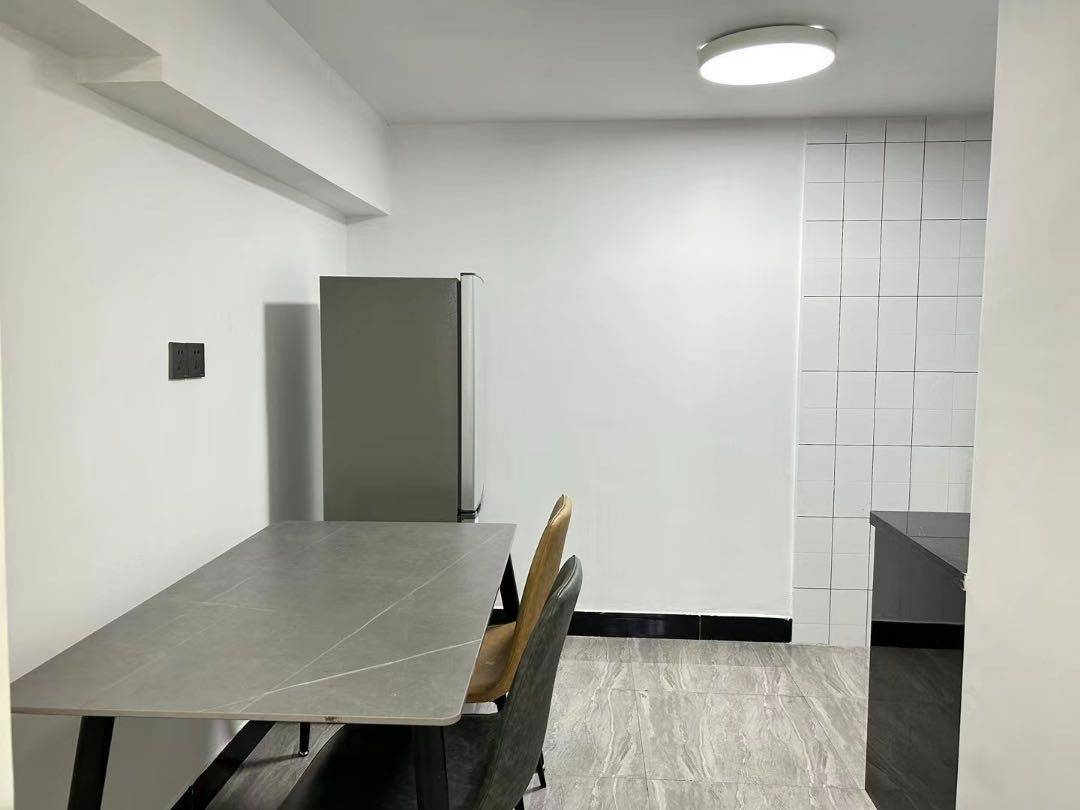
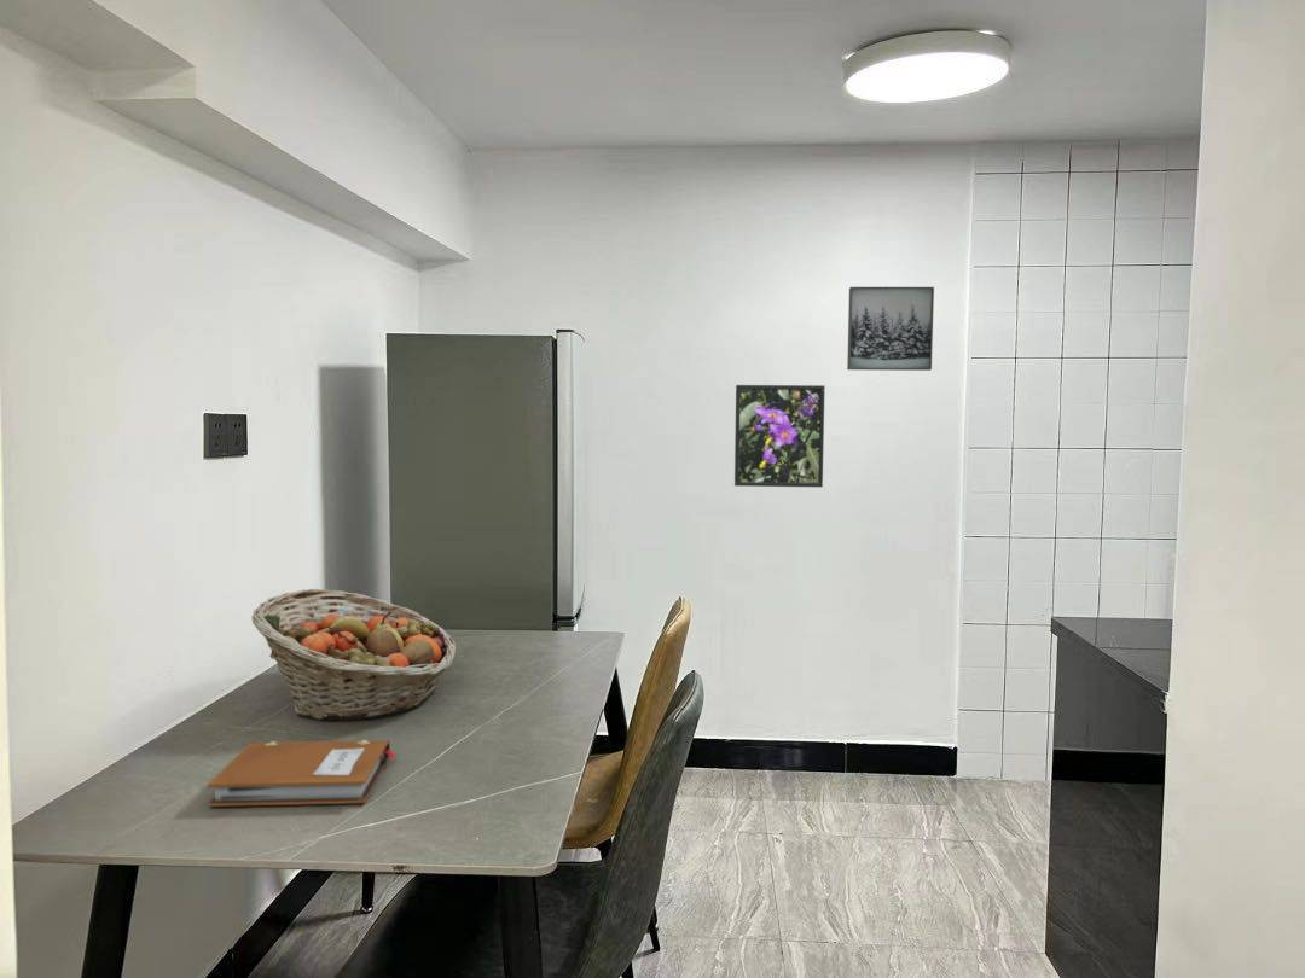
+ fruit basket (358, 647)
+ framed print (778, 436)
+ wall art (889, 328)
+ notebook (309, 769)
